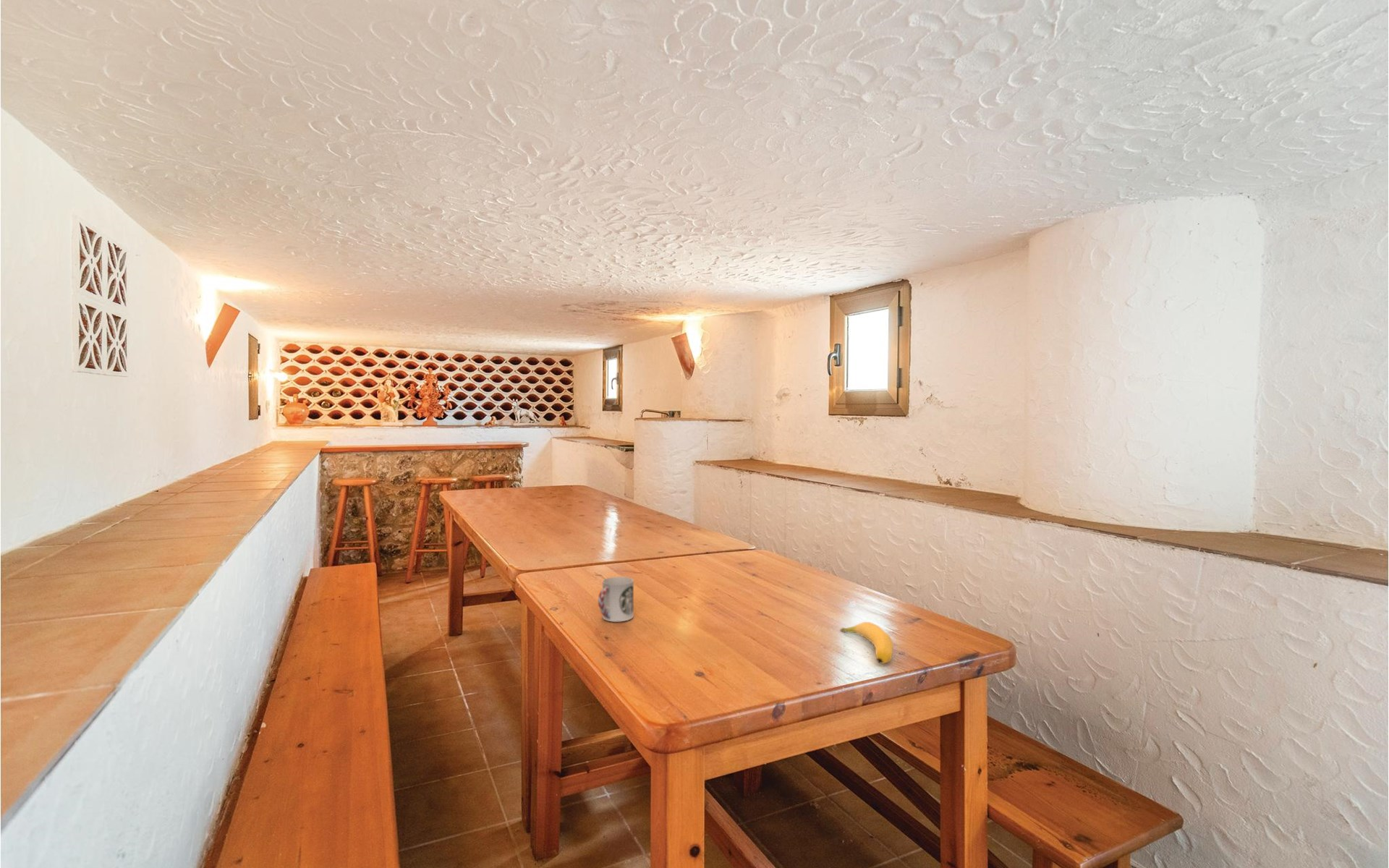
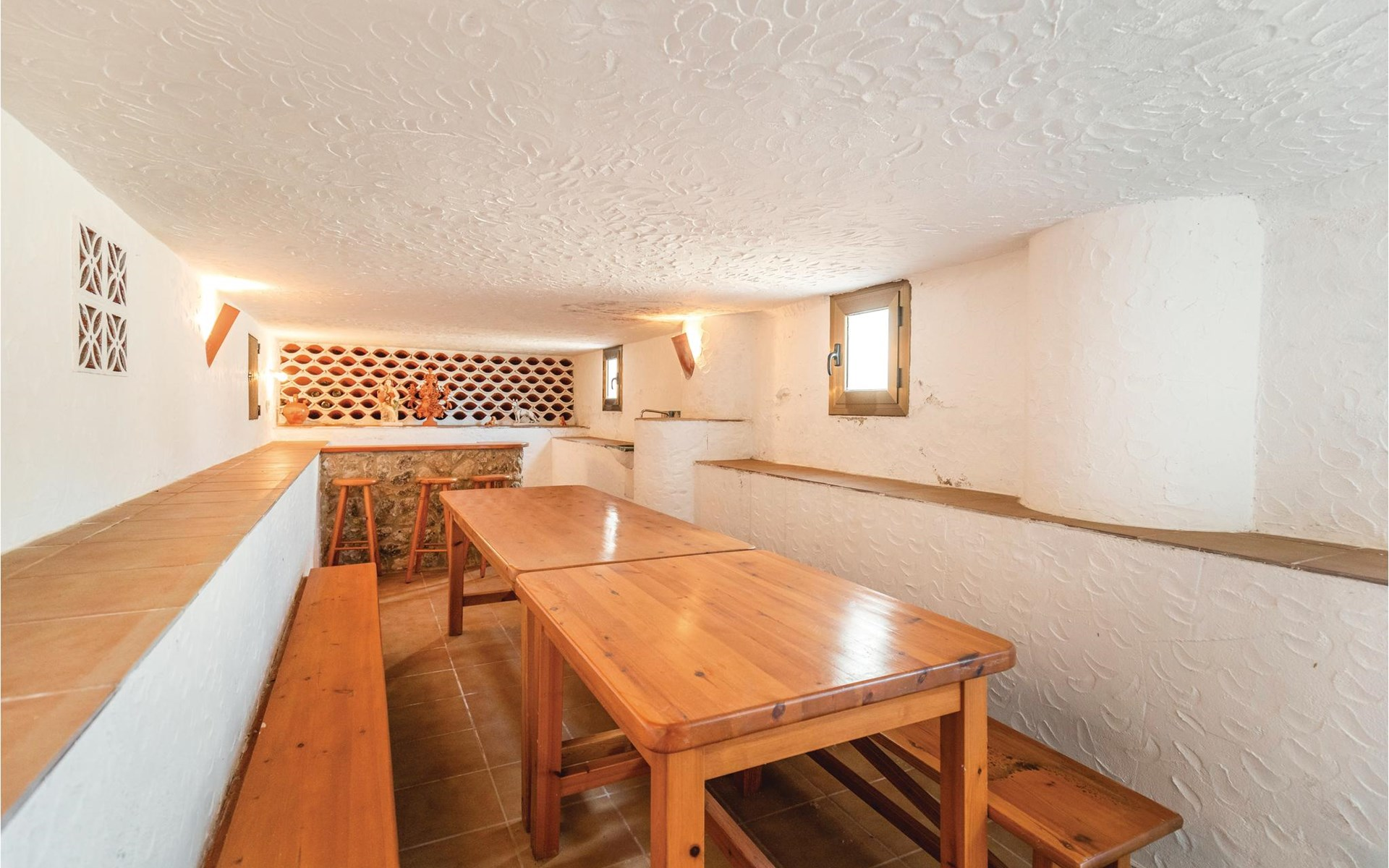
- cup (613, 600)
- banana (869, 639)
